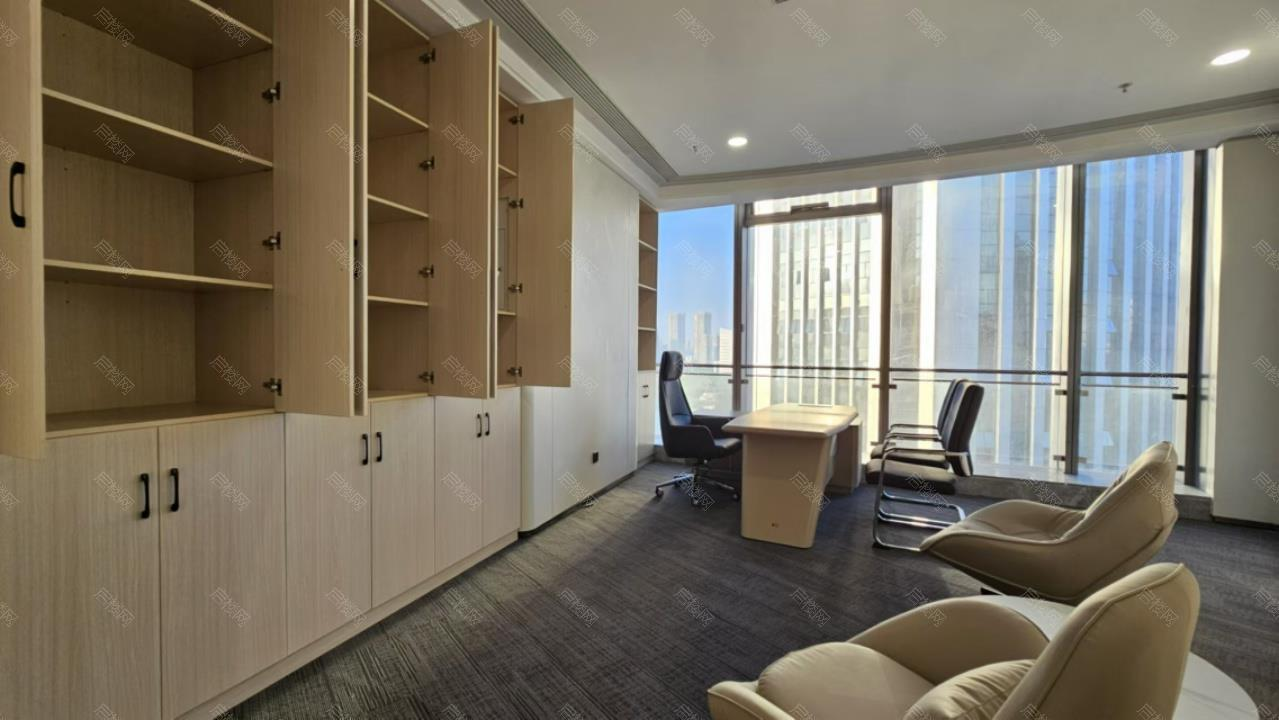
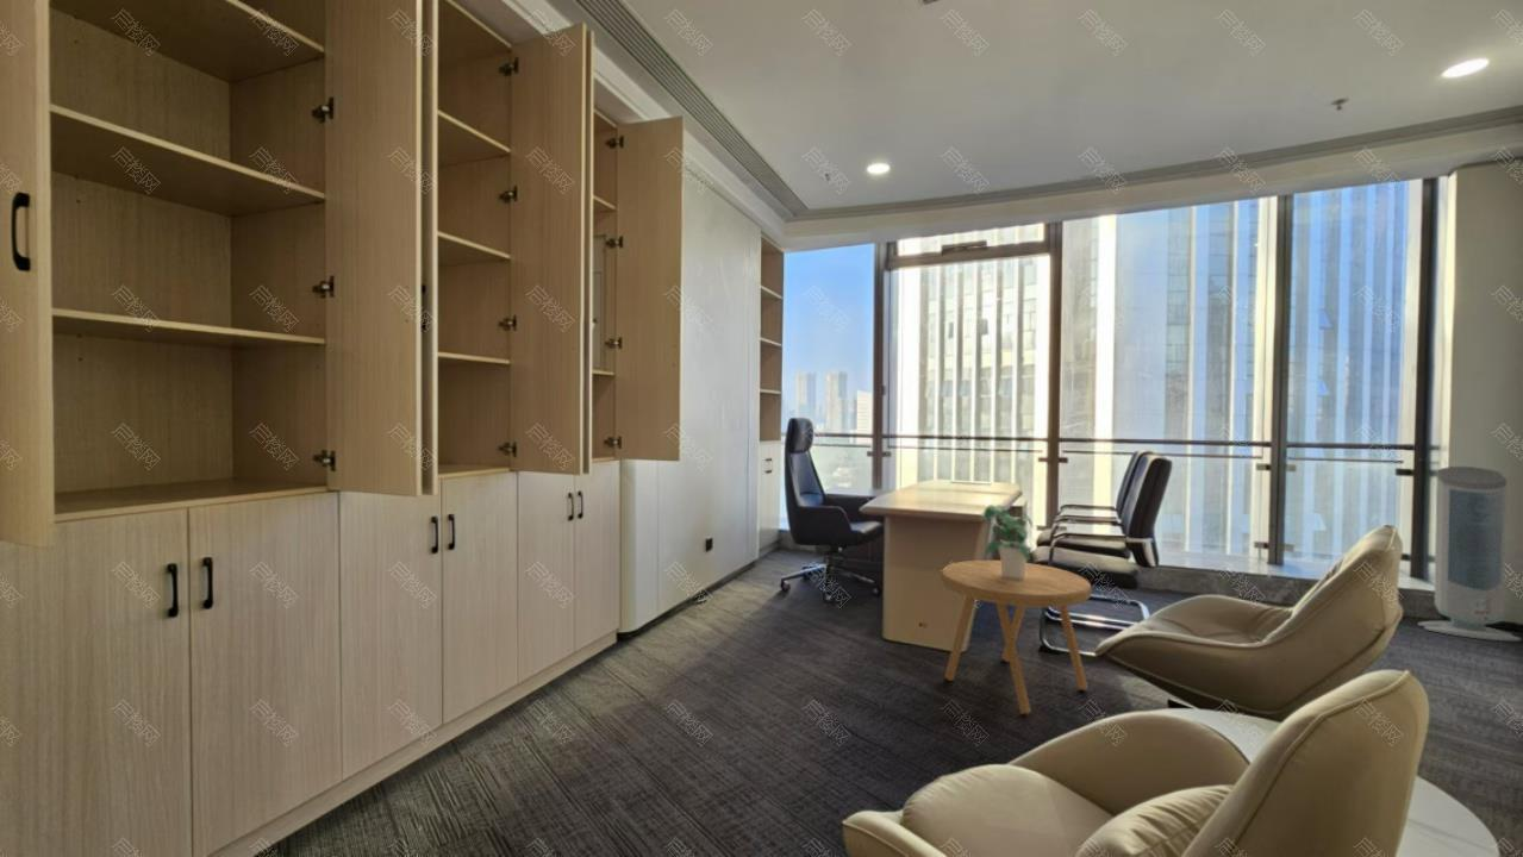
+ air purifier (1468, 549)
+ side table (1012, 630)
+ potted plant (1007, 539)
